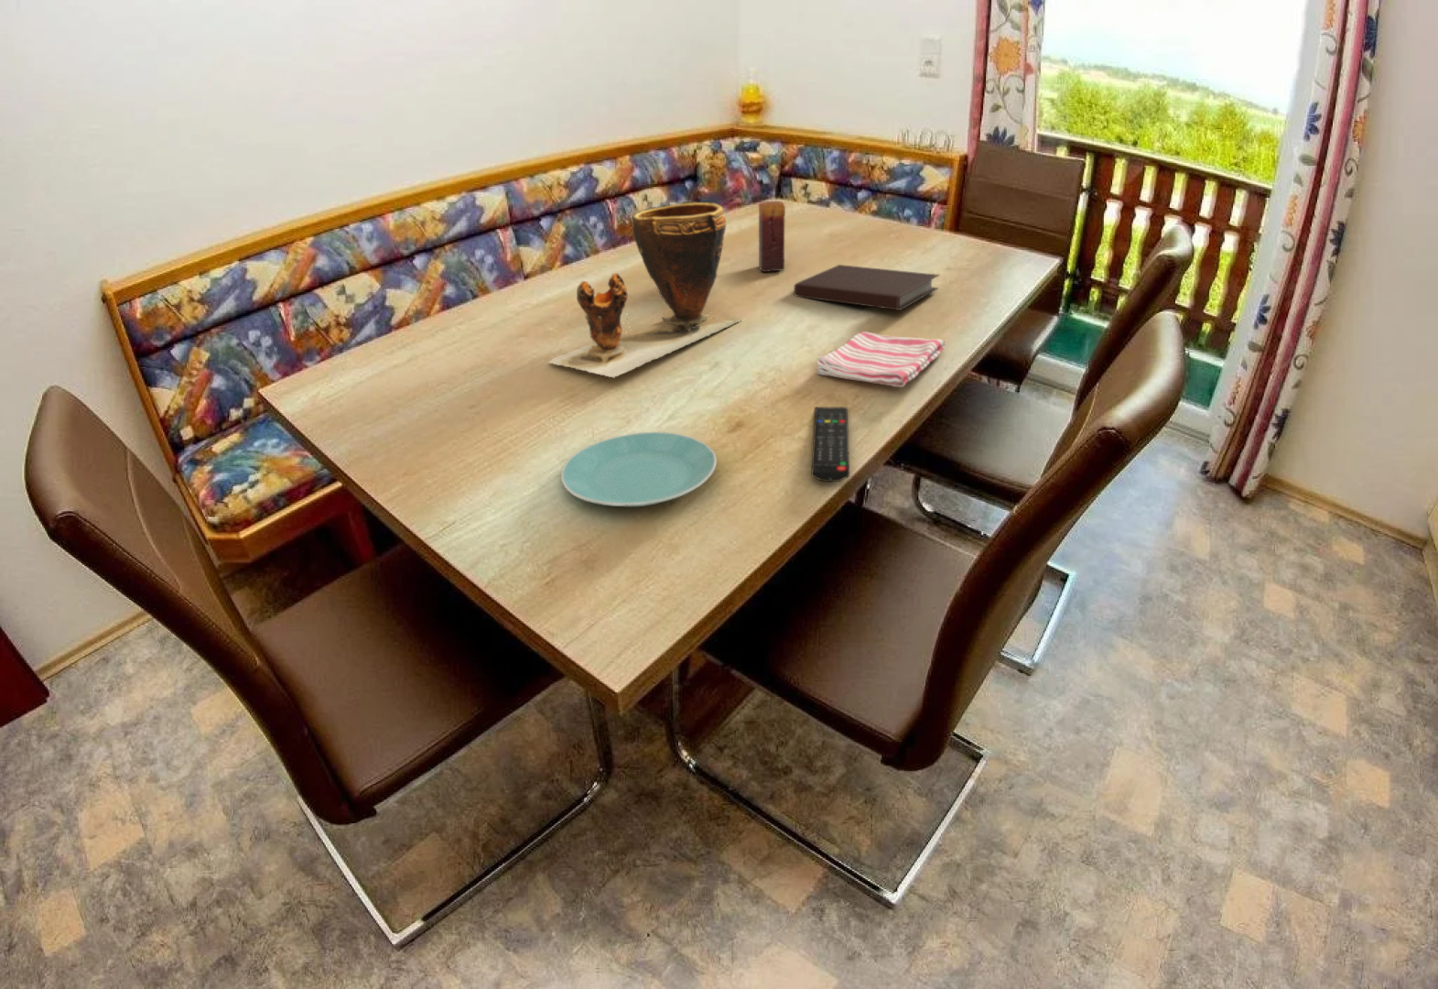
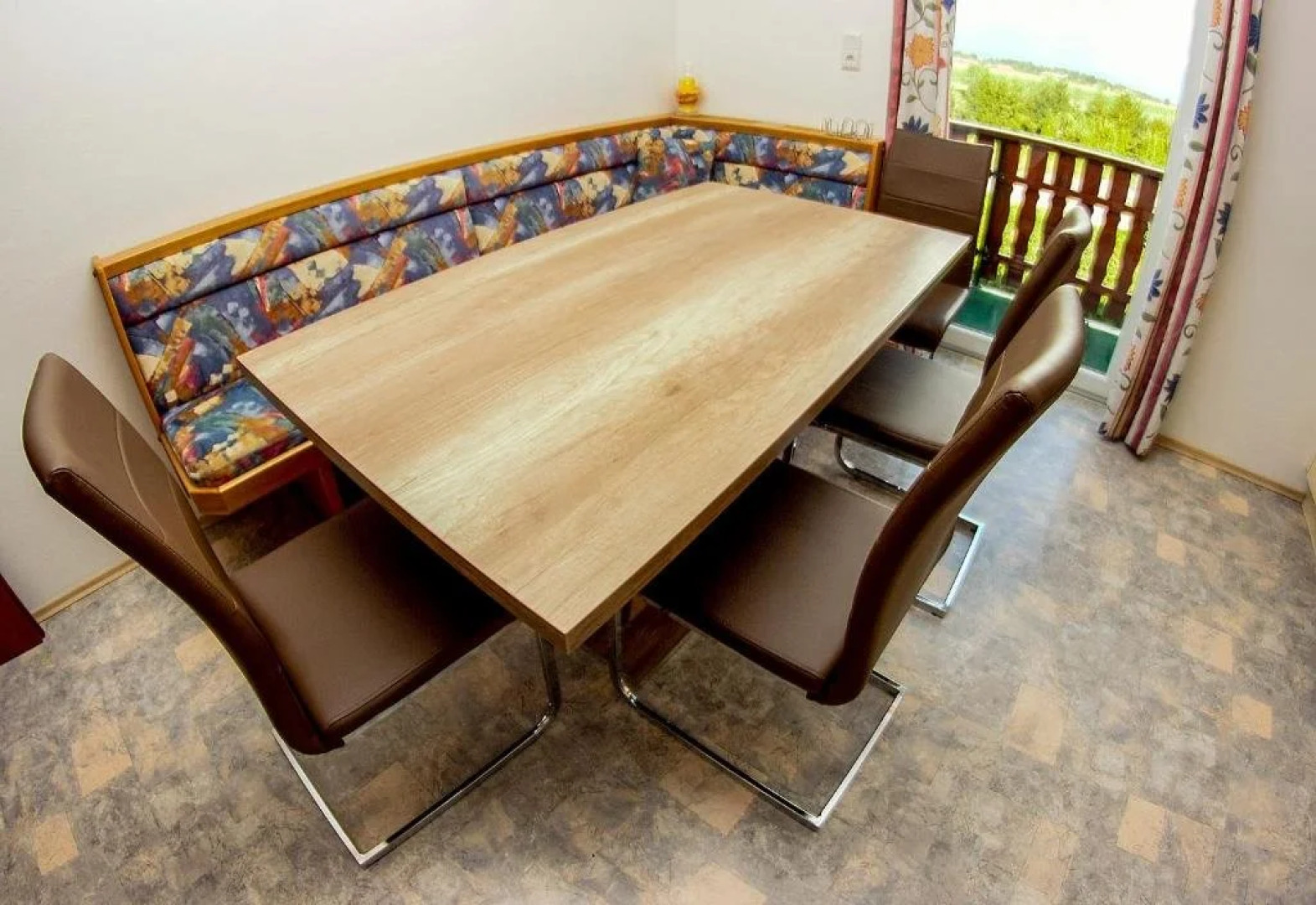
- plate (640, 472)
- remote control (830, 440)
- candle (770, 235)
- clay pot (651, 278)
- dish towel (883, 353)
- notebook (865, 285)
